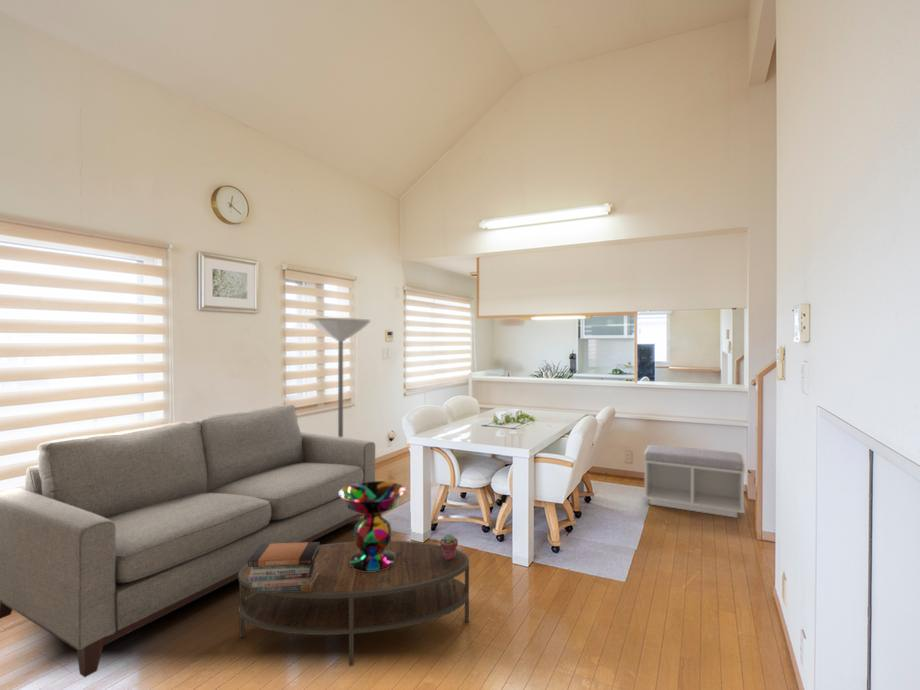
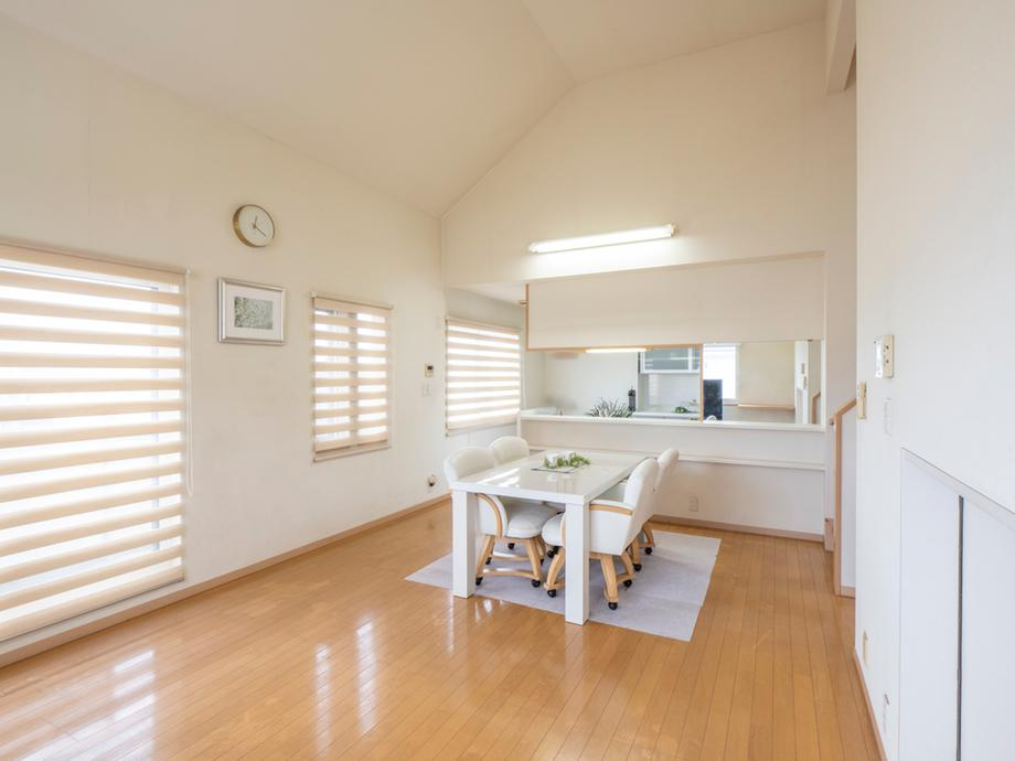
- decorative bowl (372, 525)
- bench (692, 478)
- sofa (225, 491)
- book stack (284, 566)
- floor lamp (340, 406)
- potted succulent (449, 544)
- coffee table (357, 596)
